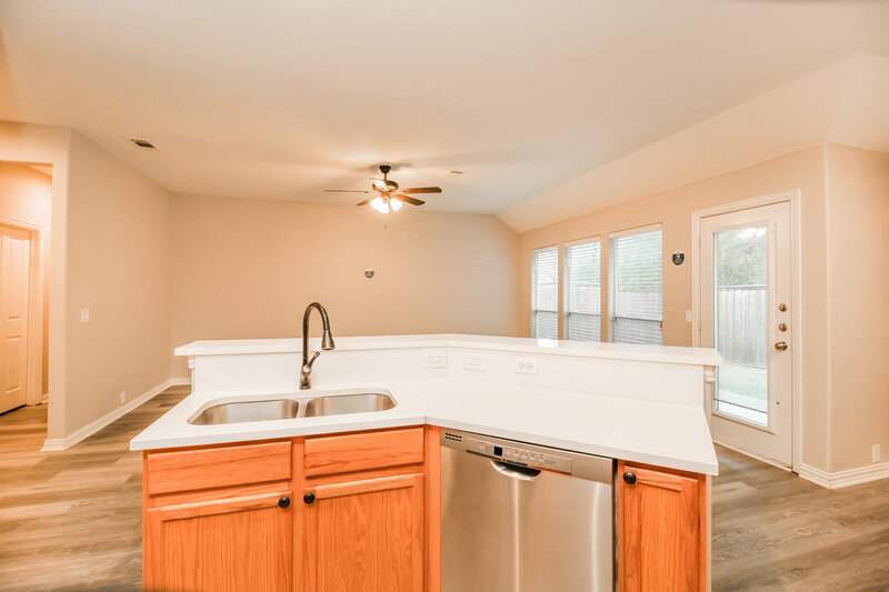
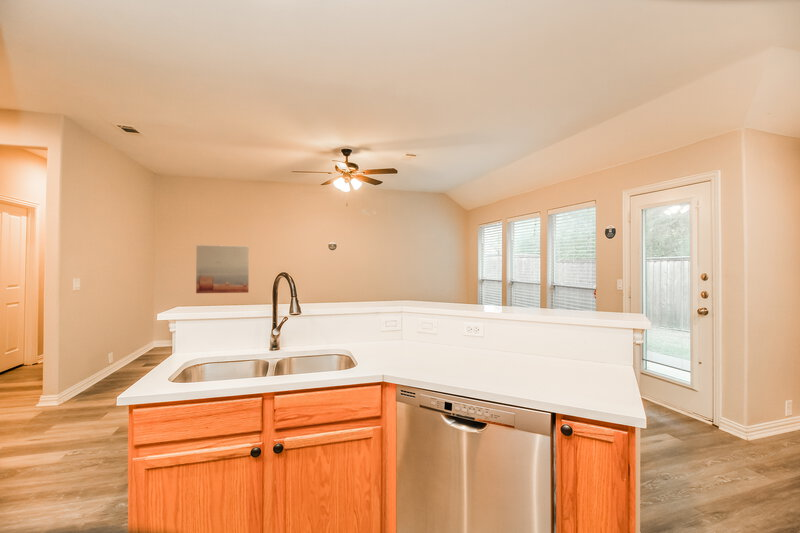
+ wall art (223, 269)
